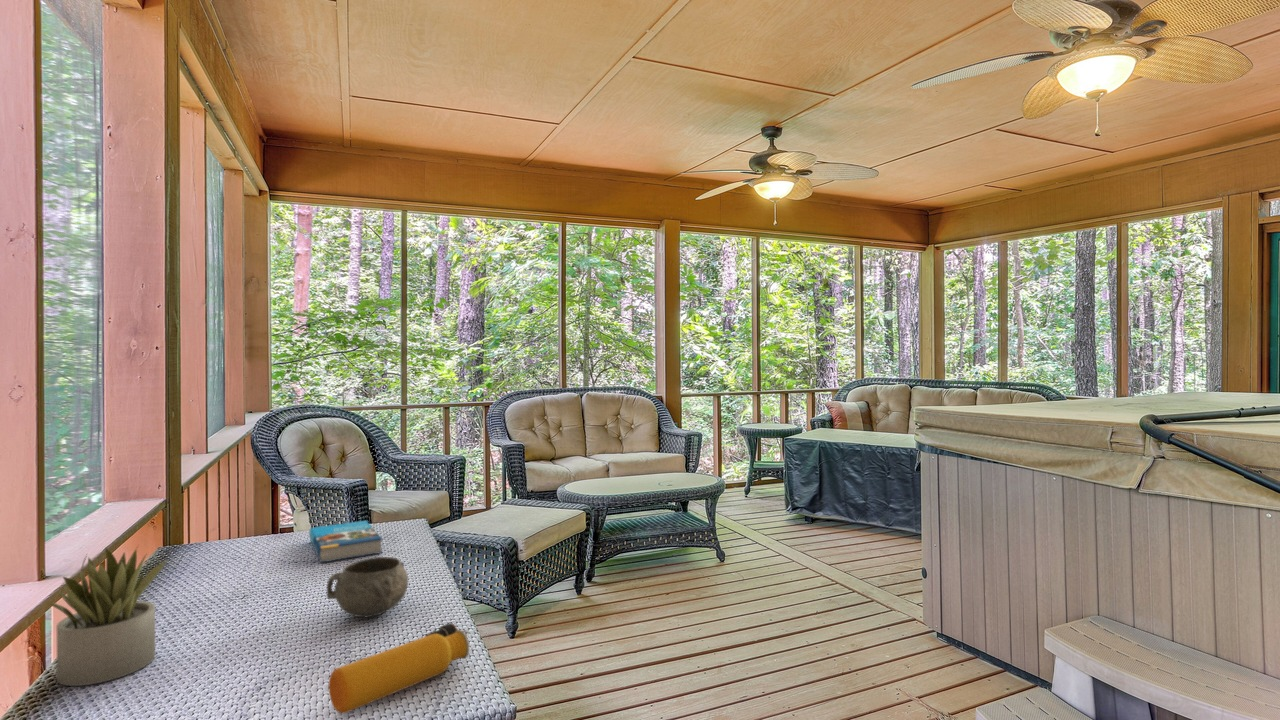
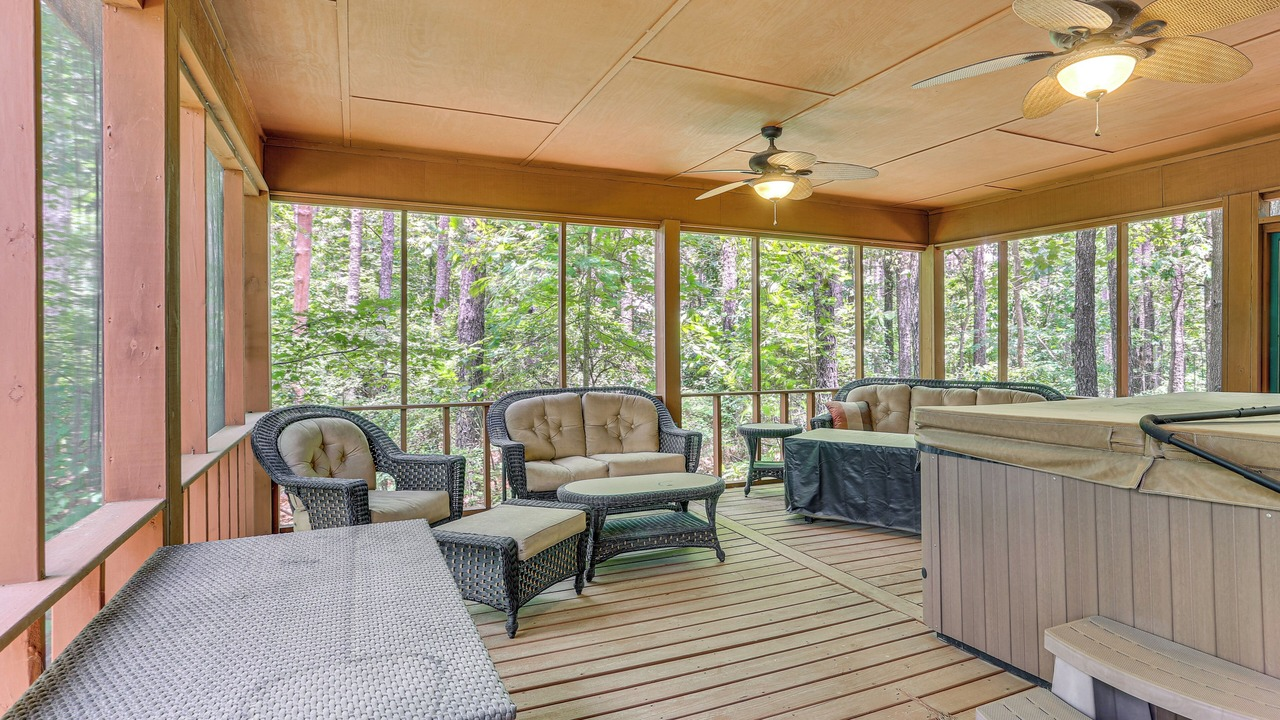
- book (344, 540)
- water bottle (409, 656)
- decorative bowl (368, 590)
- succulent plant (108, 606)
